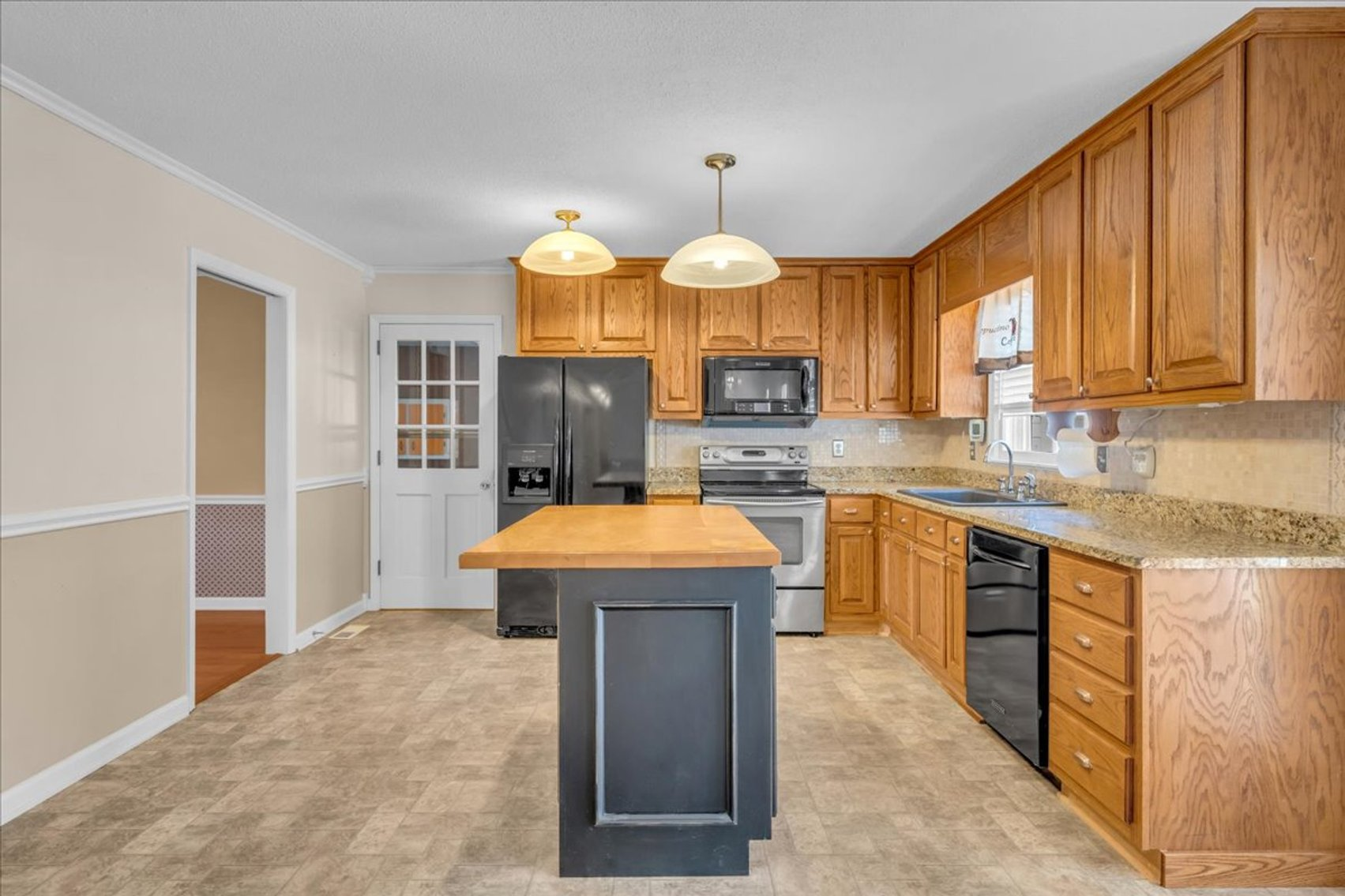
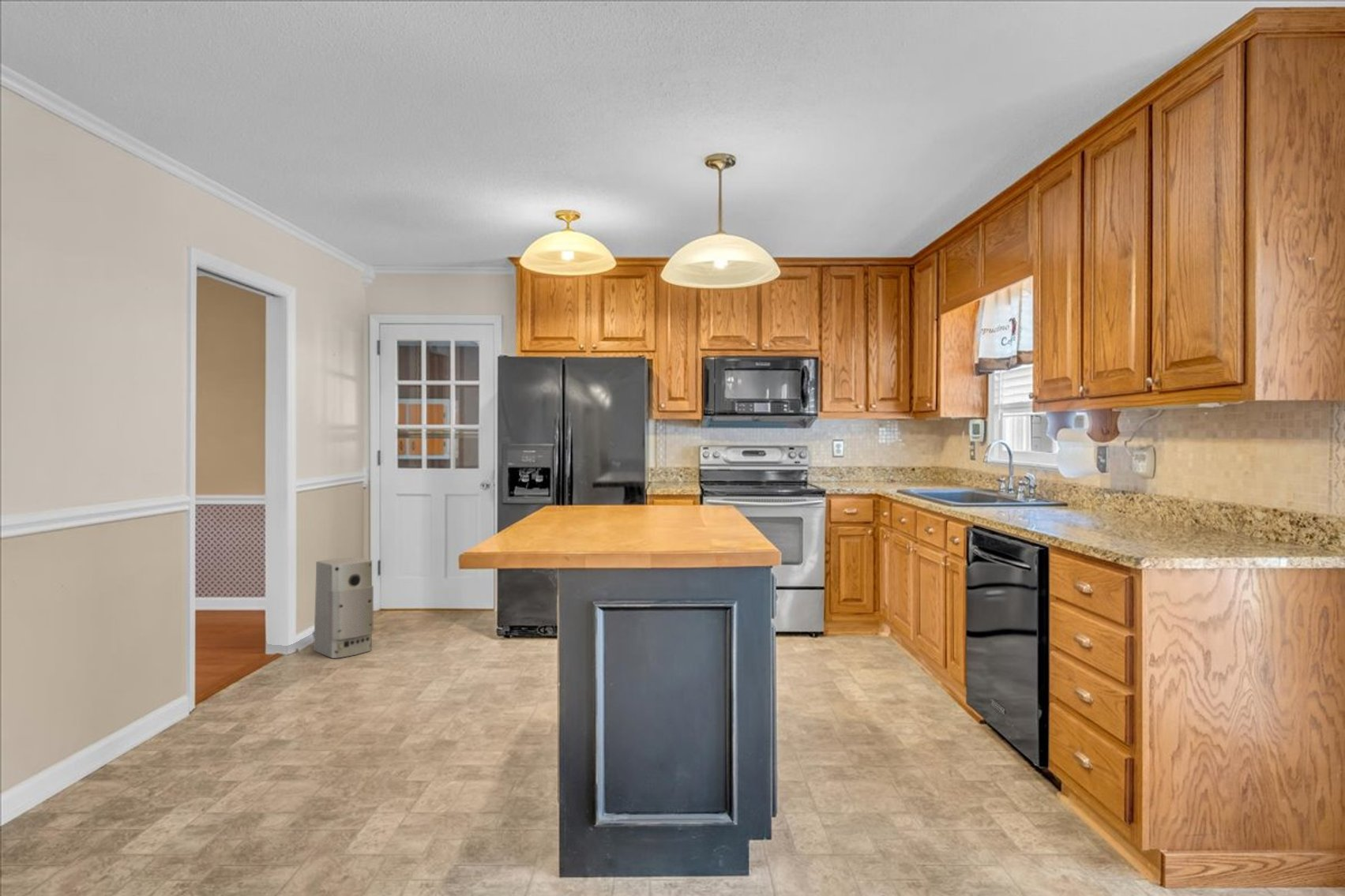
+ air purifier (344, 605)
